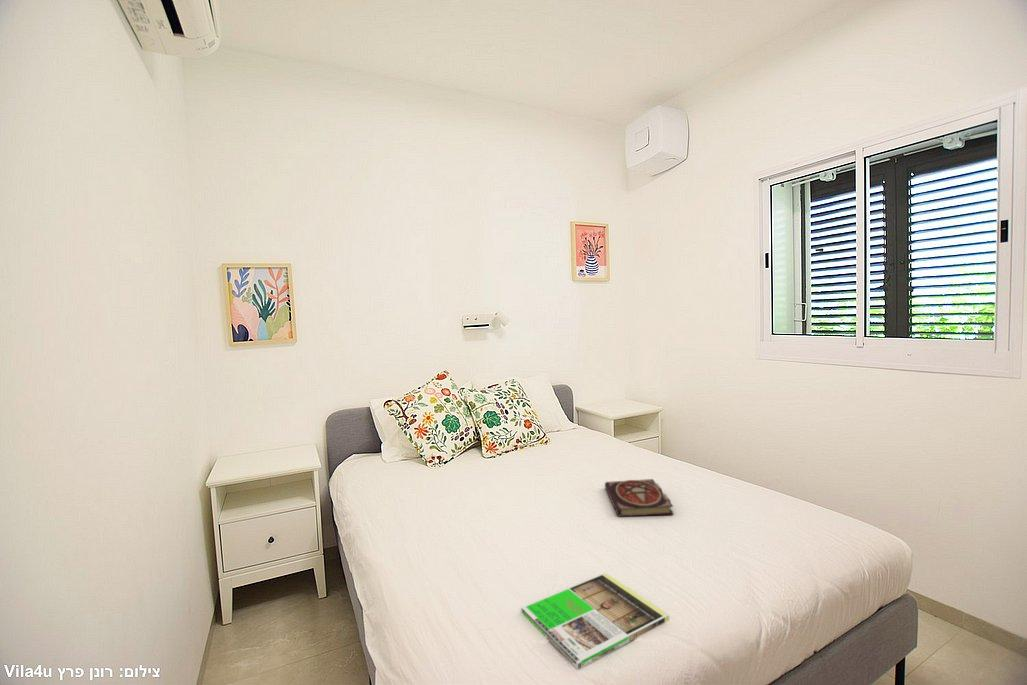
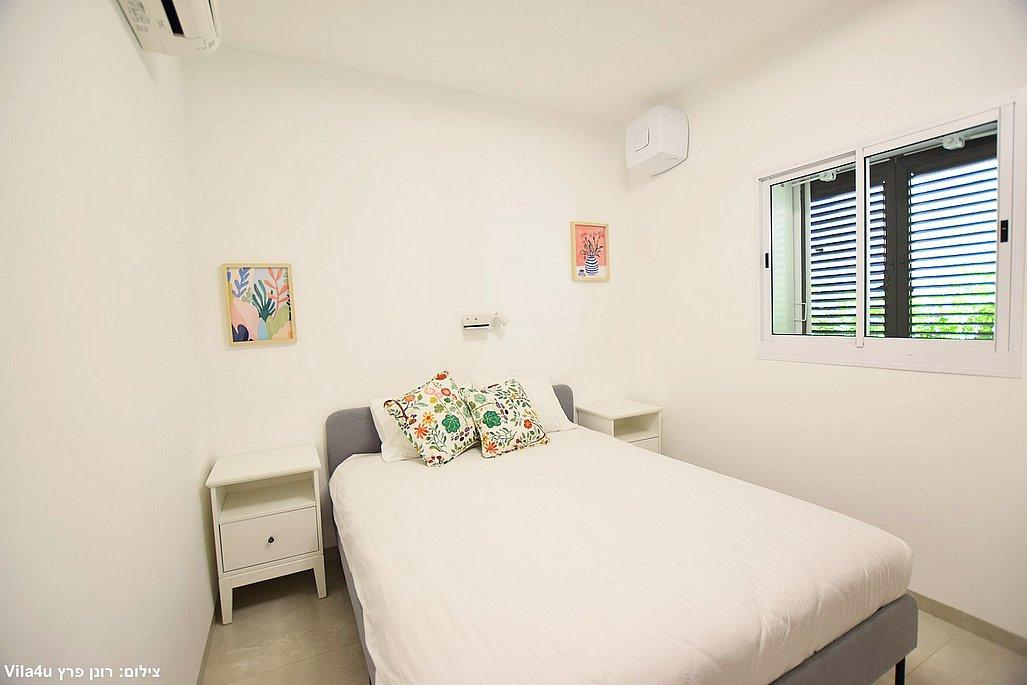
- book (637, 494)
- magazine (593, 613)
